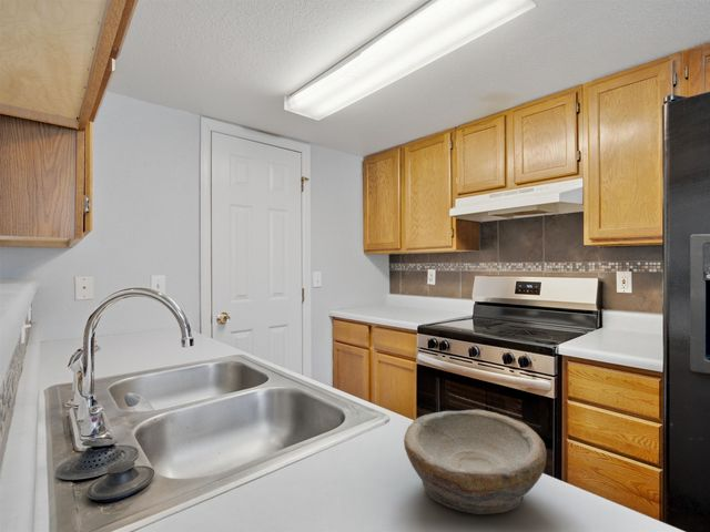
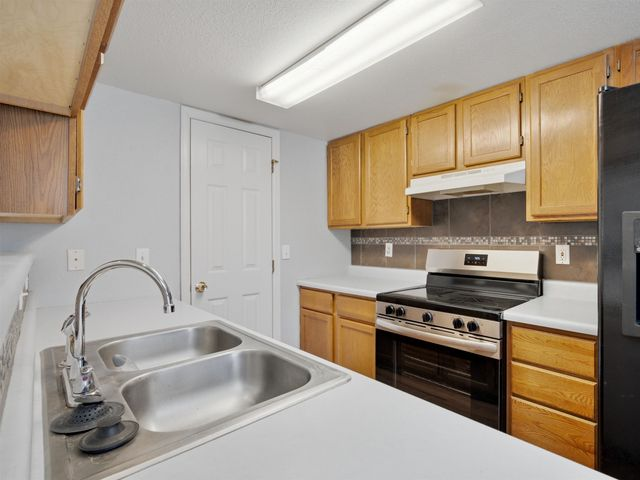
- bowl (471, 461)
